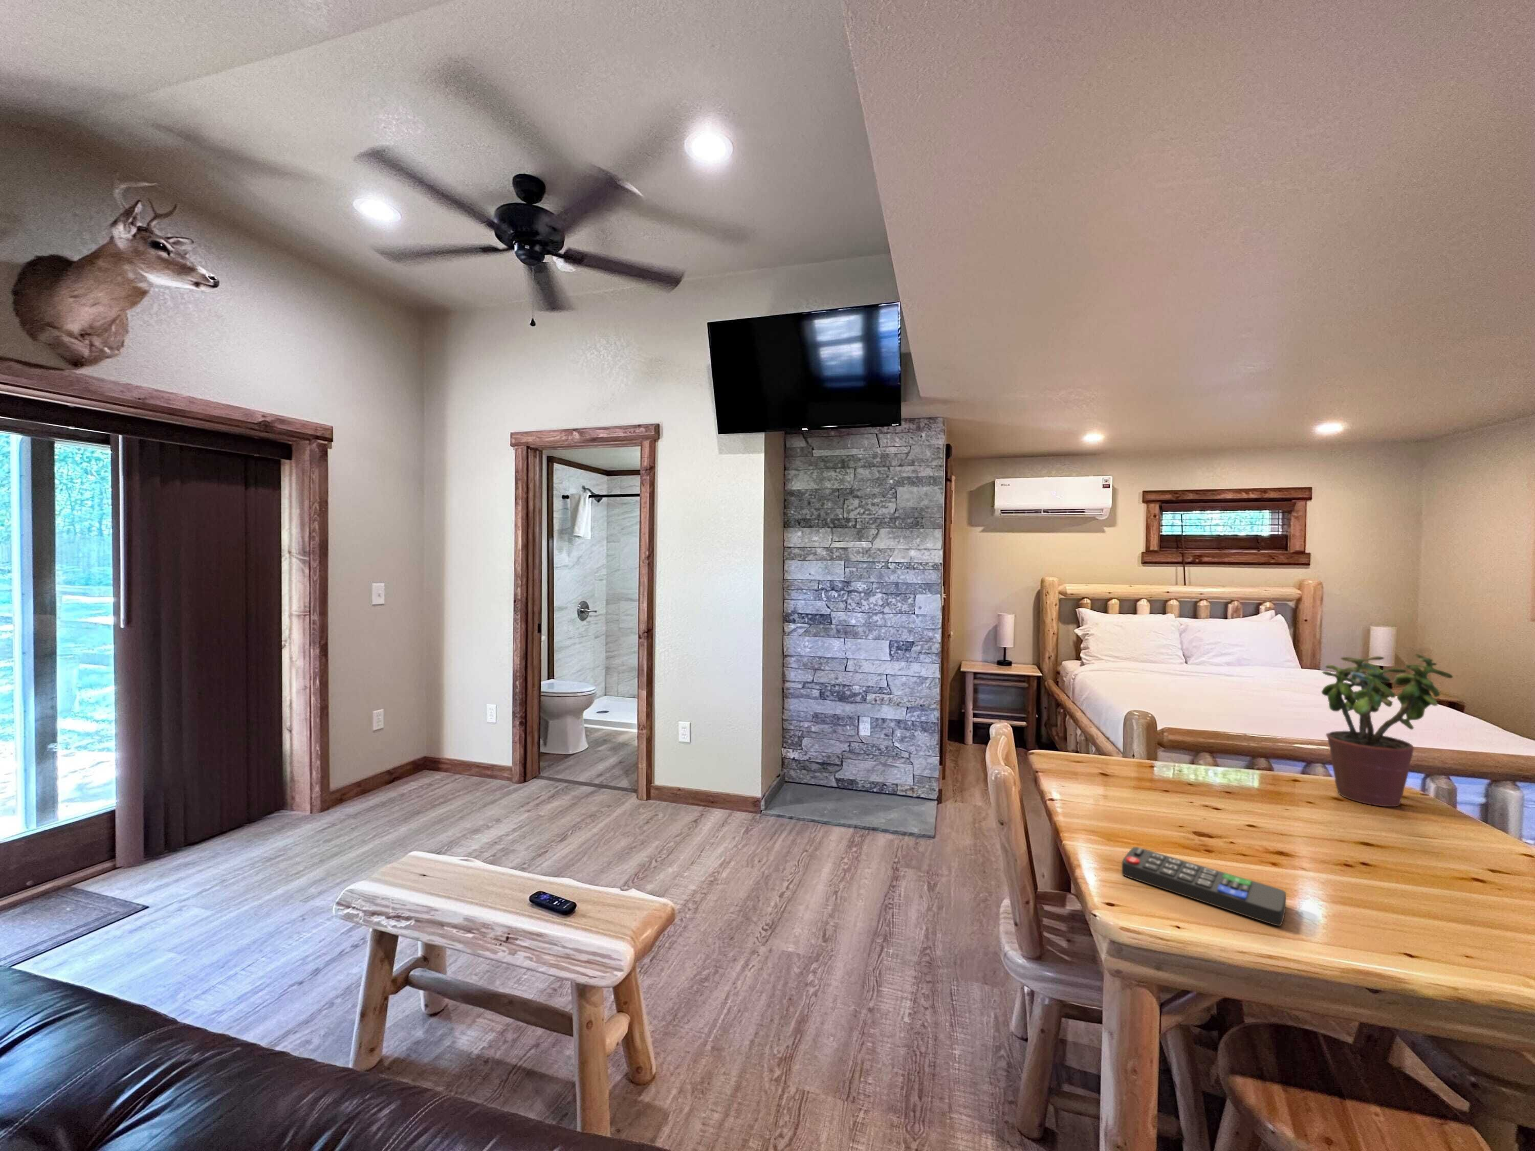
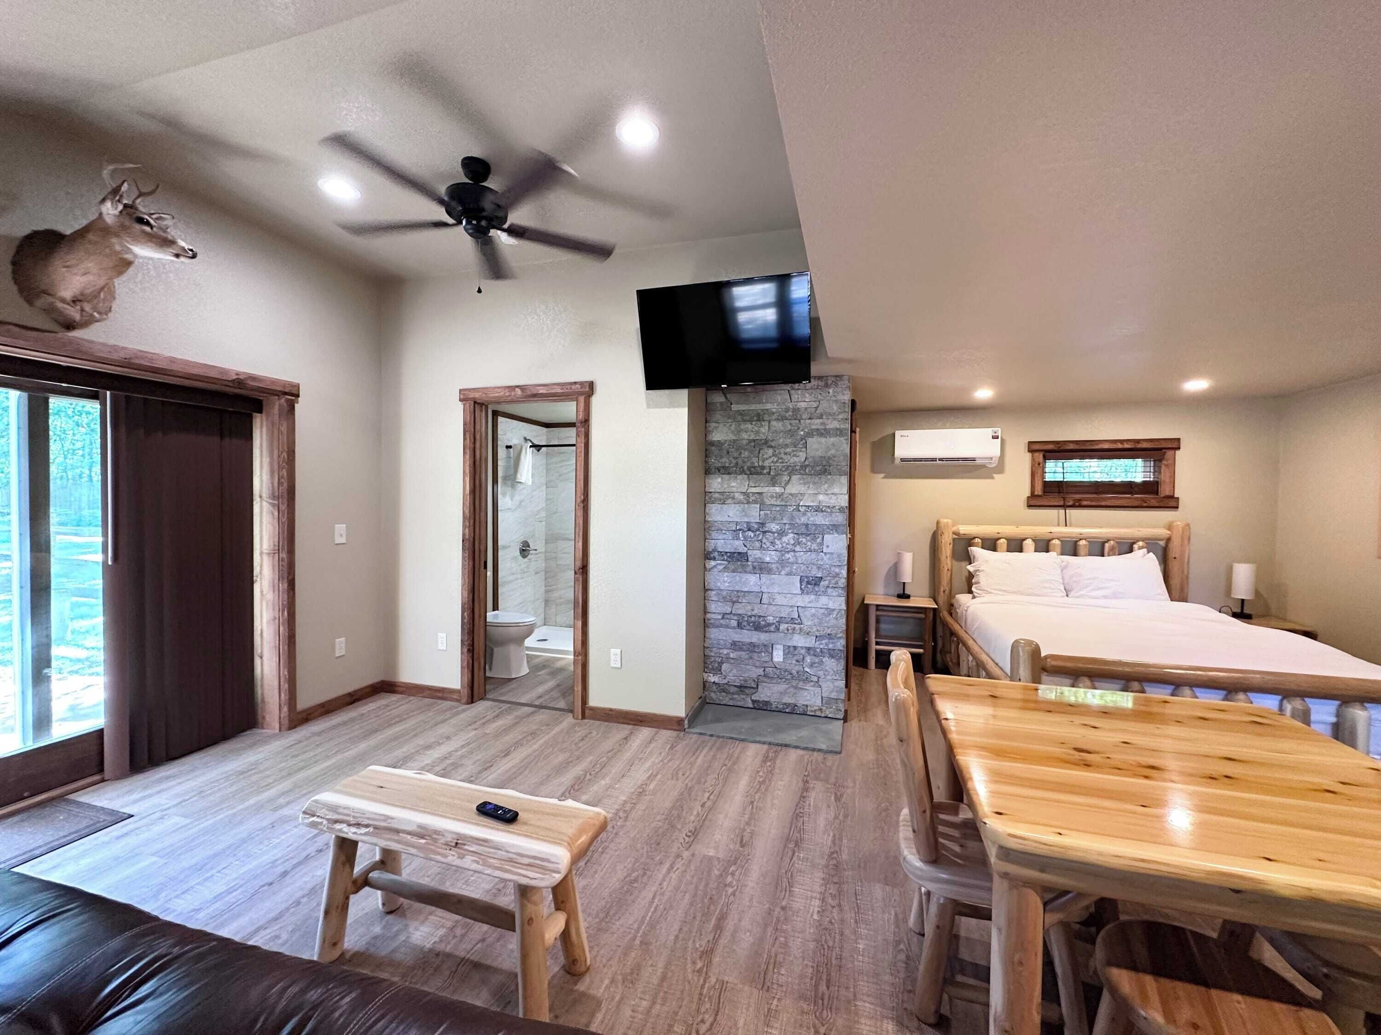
- potted plant (1373, 727)
- remote control (1199, 881)
